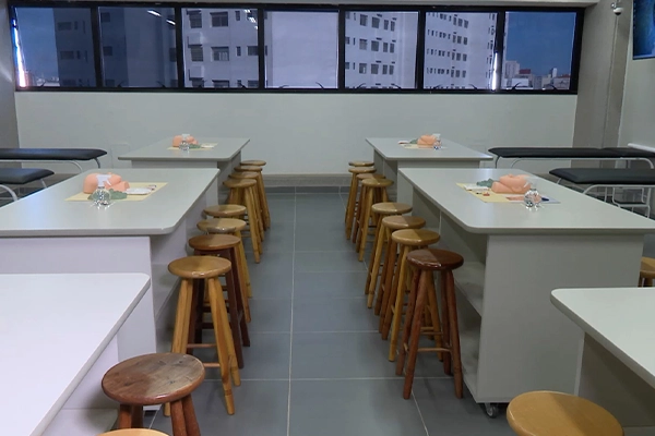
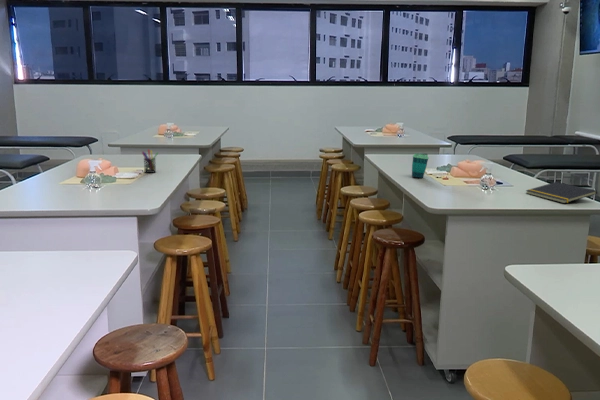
+ pen holder (150, 160)
+ notepad (560, 192)
+ cup (420, 165)
